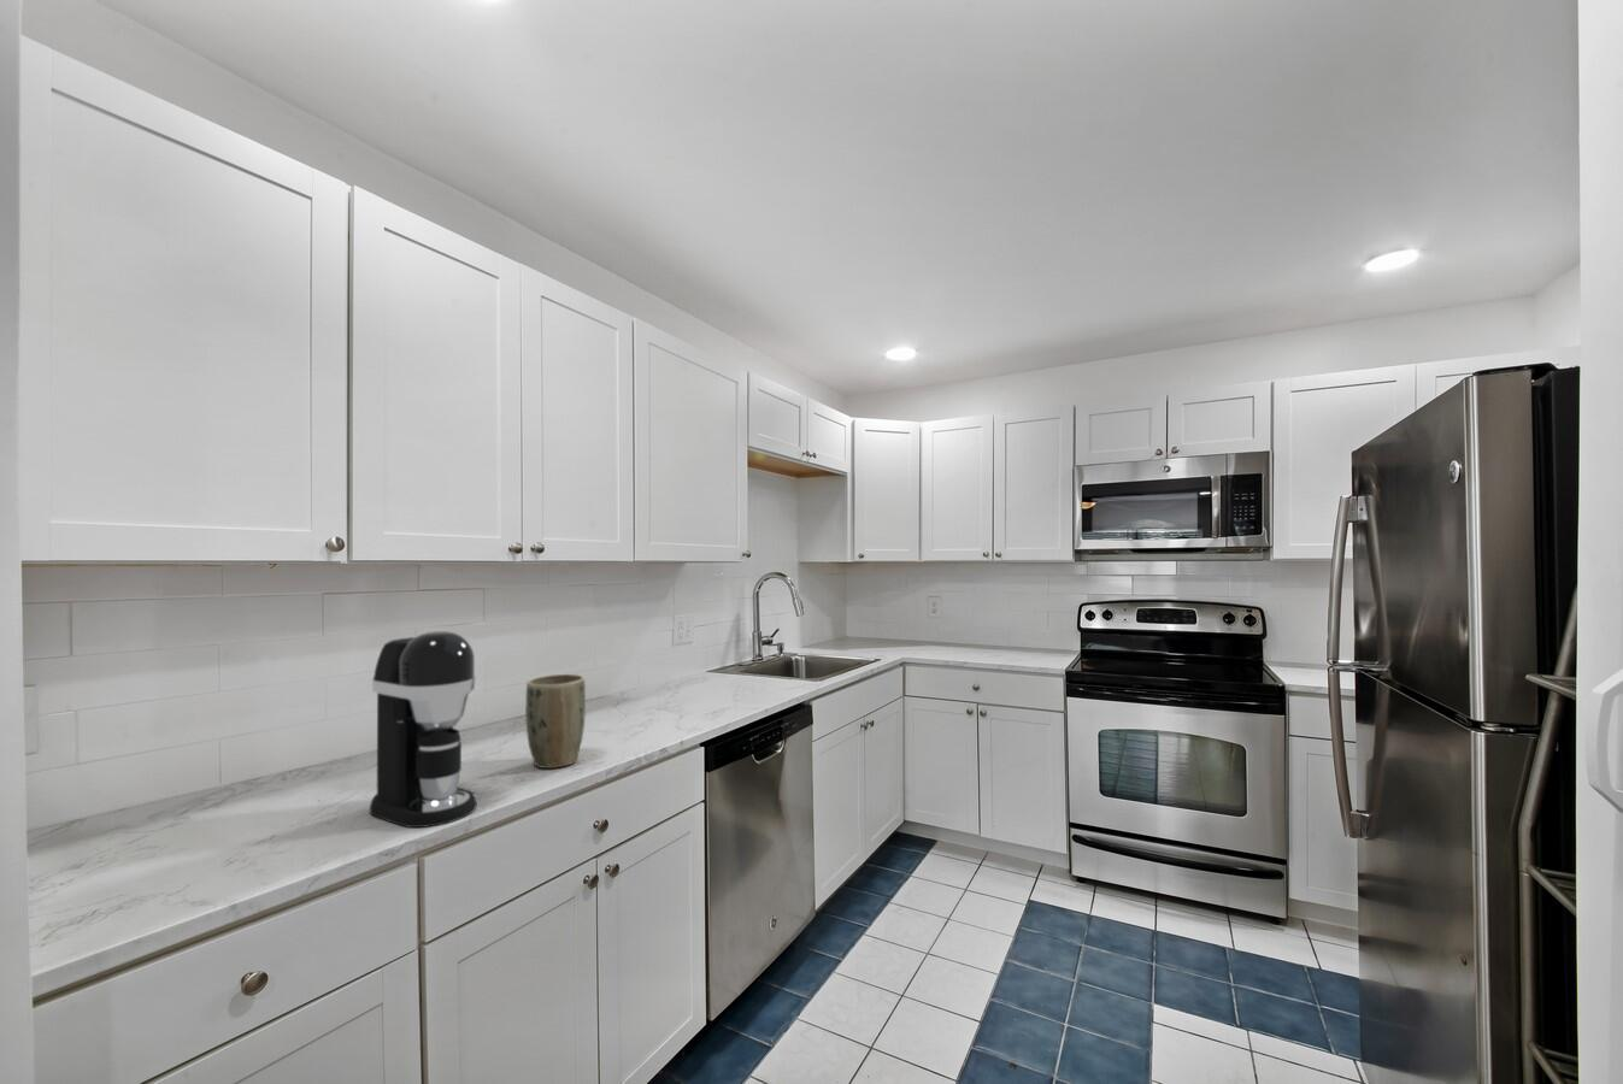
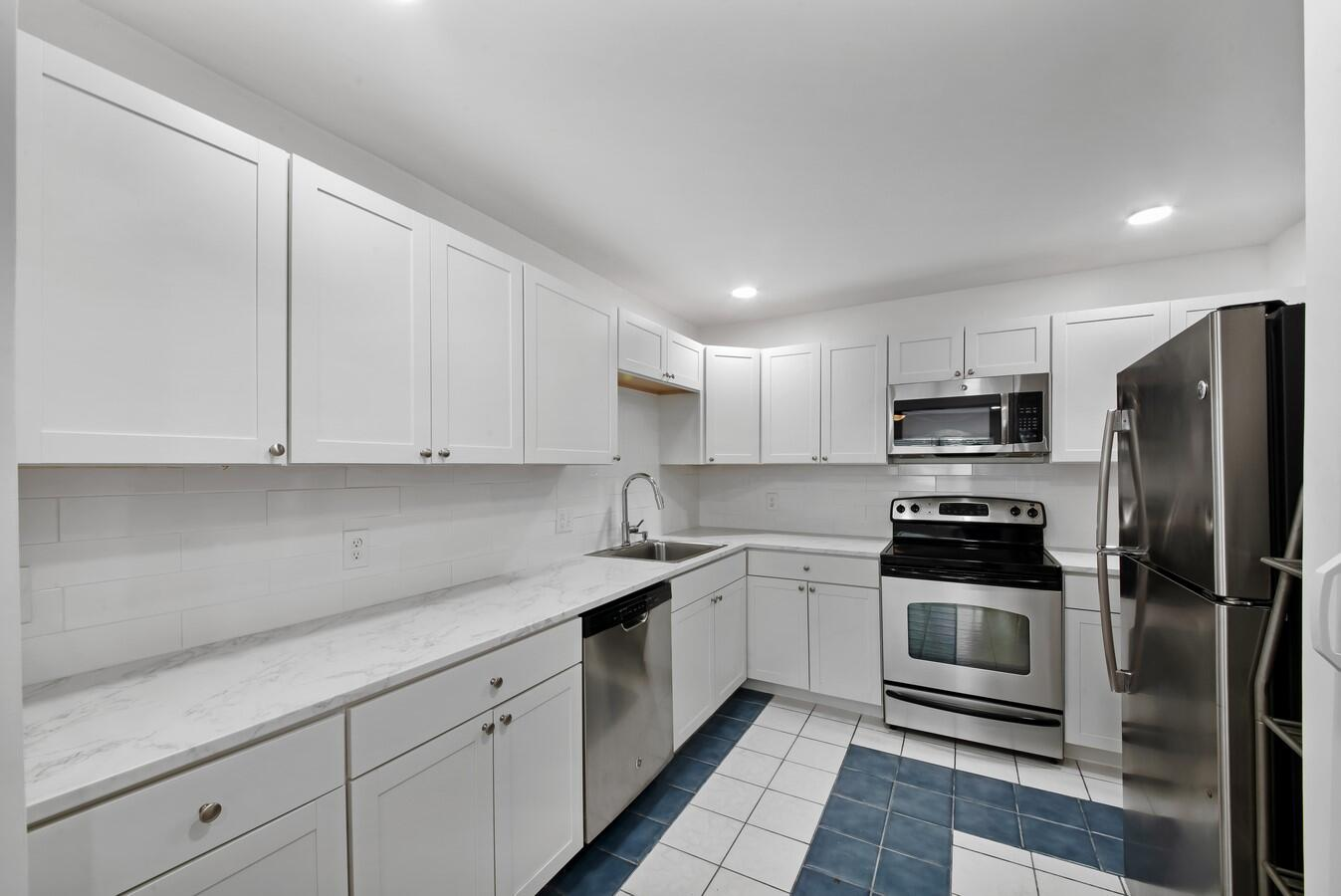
- plant pot (556, 720)
- coffee maker (422, 719)
